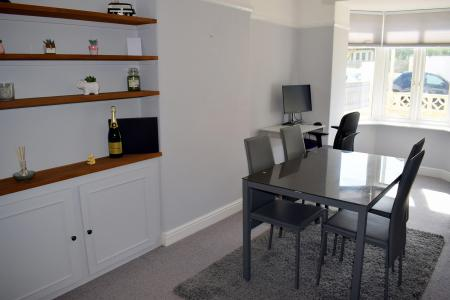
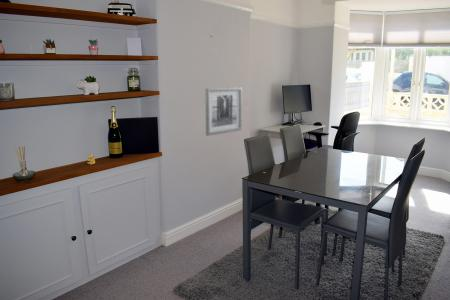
+ wall art (224, 110)
